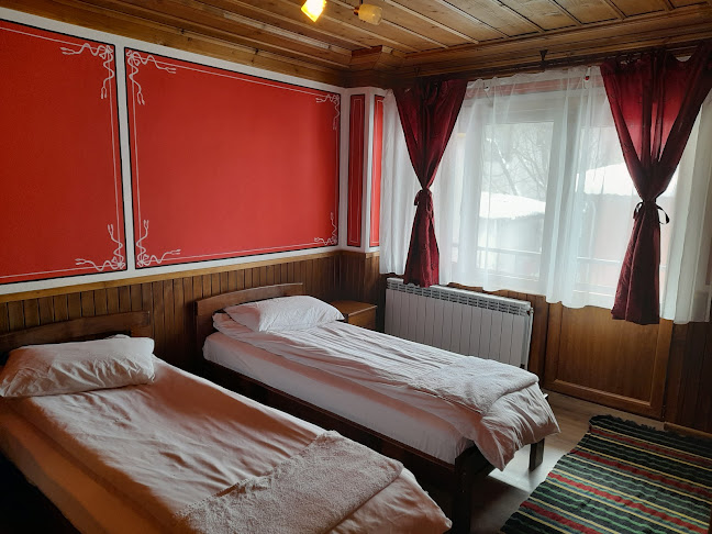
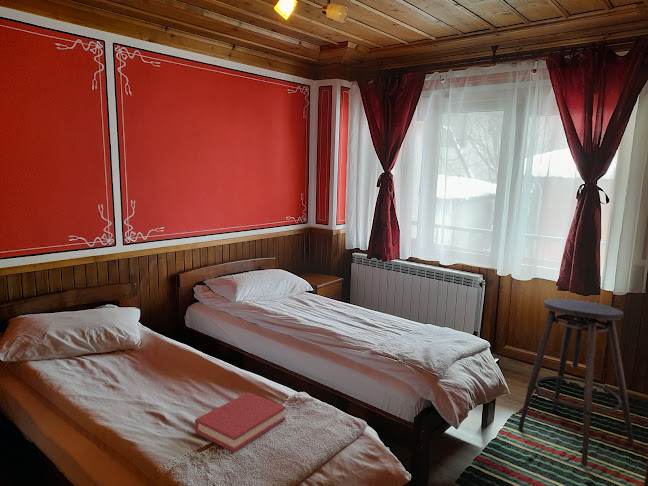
+ hardback book (241, 419)
+ stool (585, 373)
